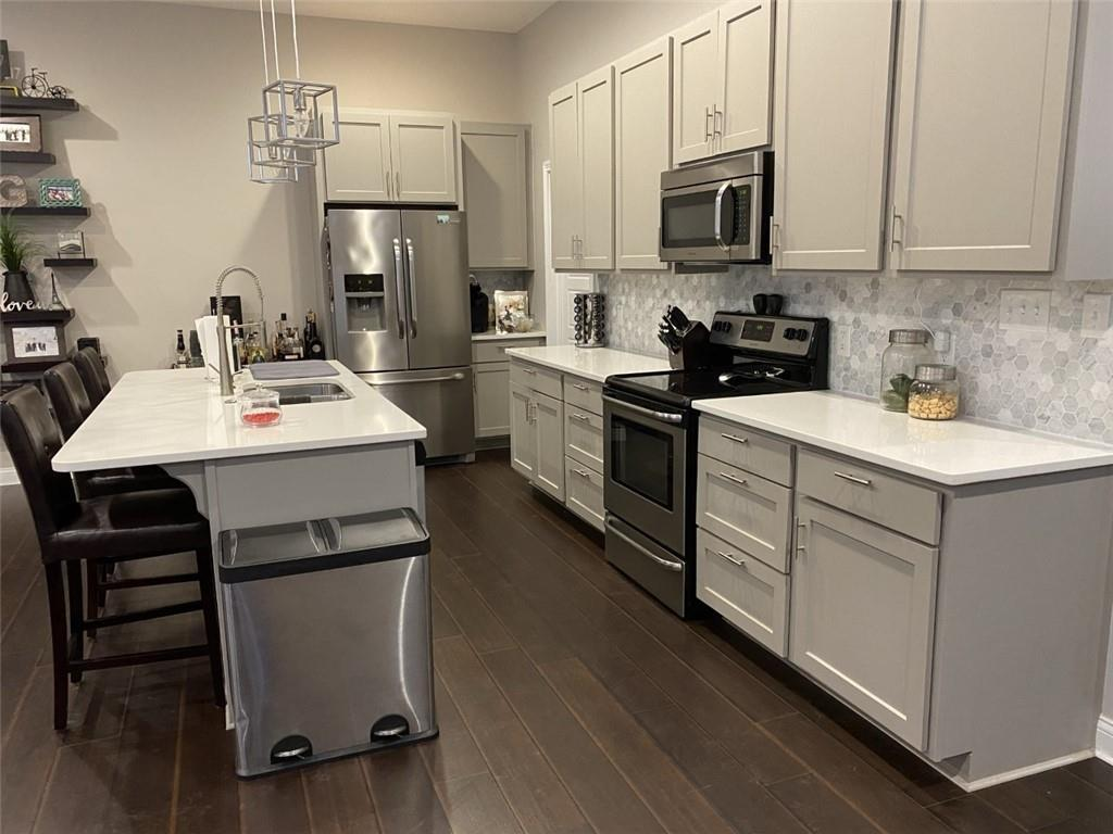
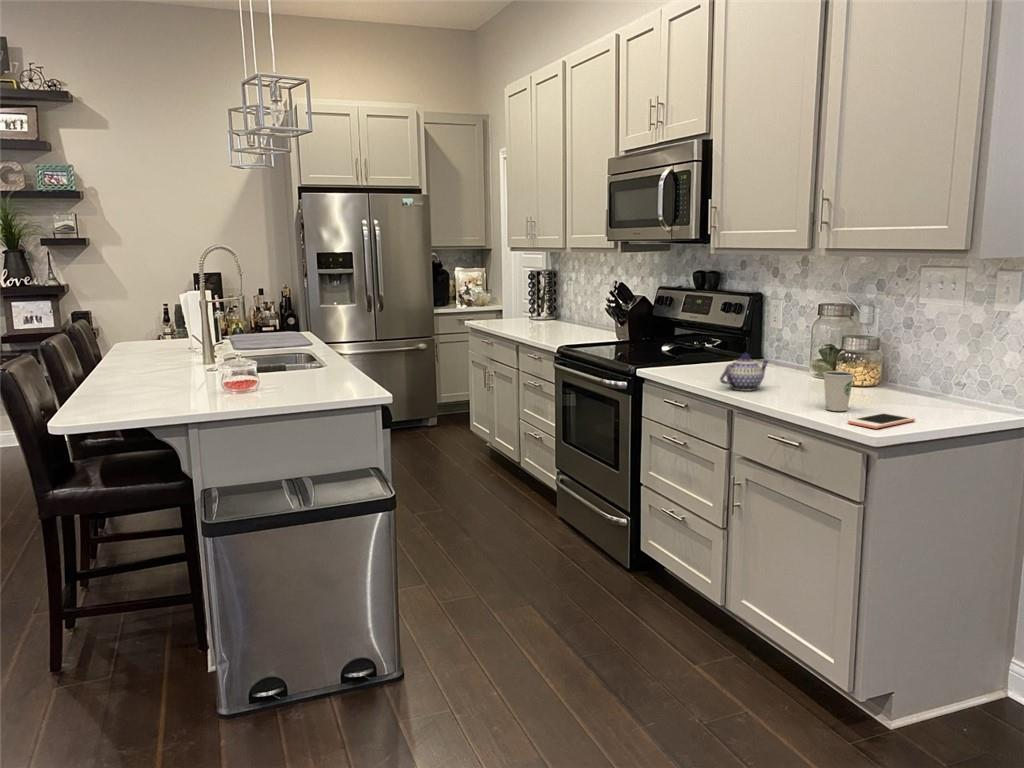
+ dixie cup (837, 391)
+ cell phone (881, 420)
+ teapot (745, 371)
